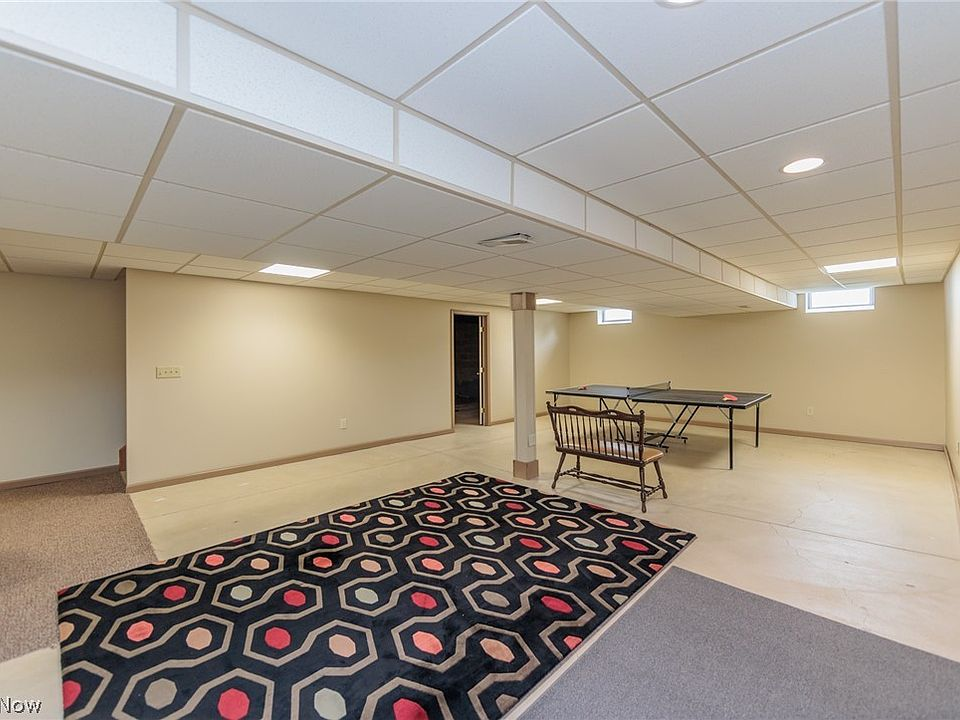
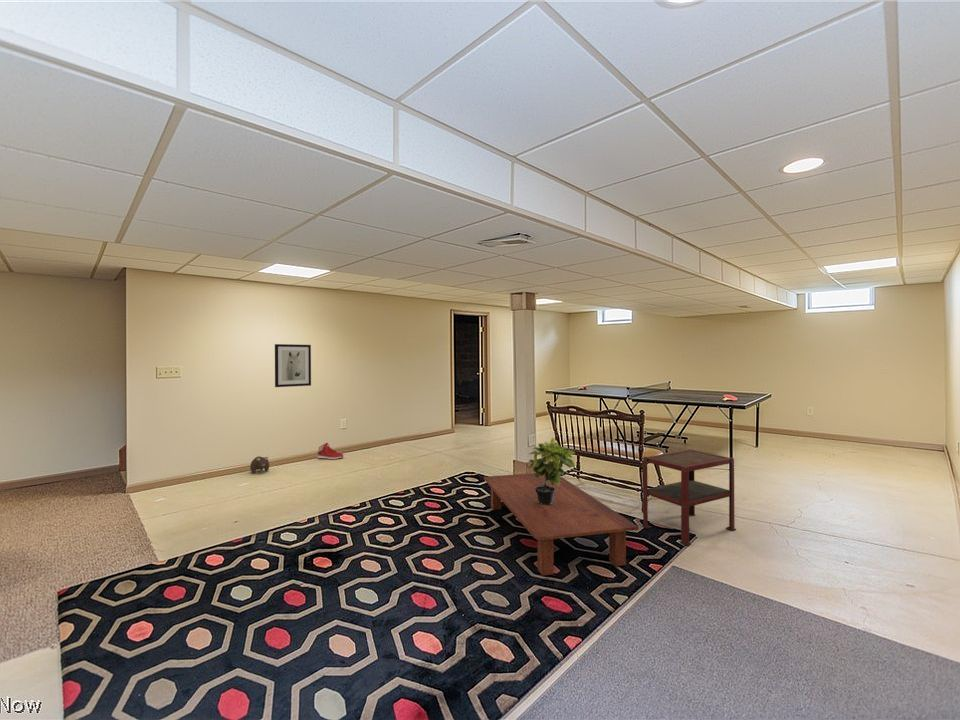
+ side table (688, 492)
+ coffee table (547, 514)
+ plush toy (259, 464)
+ wall art (293, 365)
+ sneaker (330, 450)
+ potted plant (548, 470)
